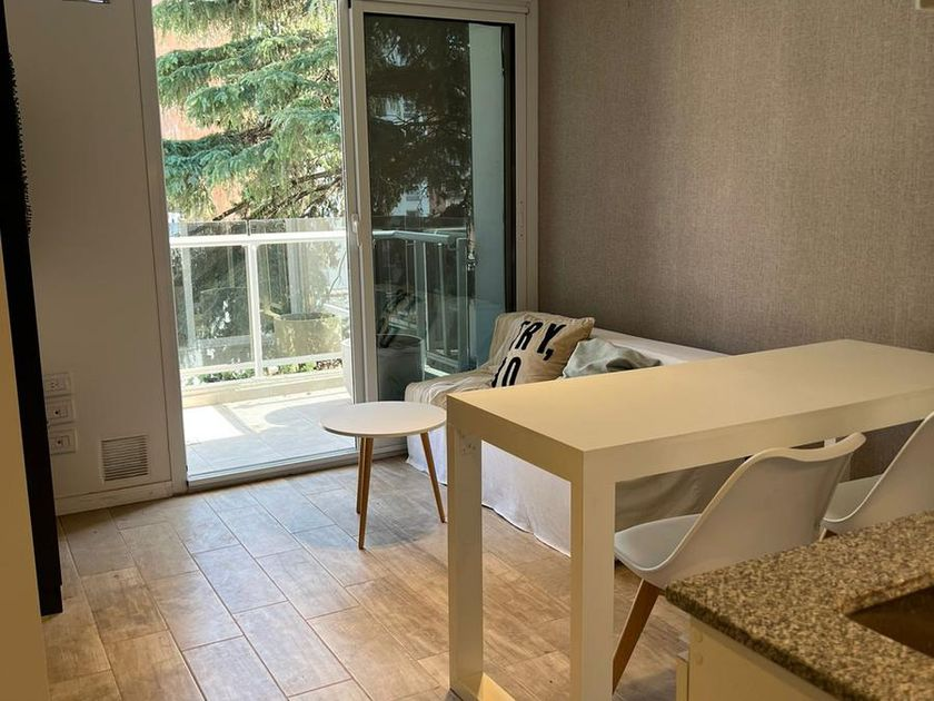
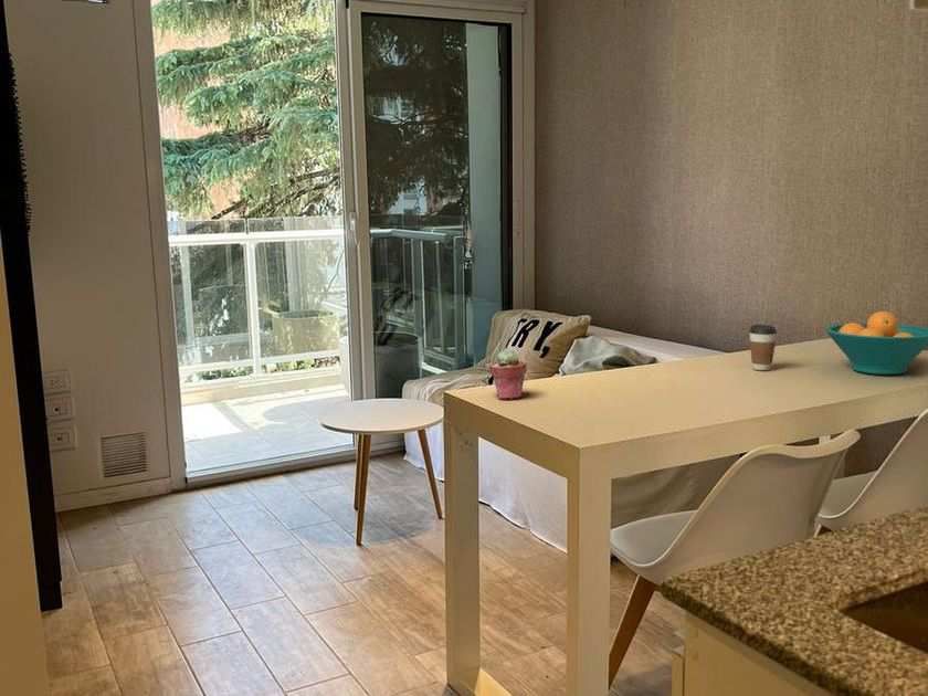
+ potted succulent (508, 372)
+ fruit bowl (879, 340)
+ coffee cup (762, 347)
